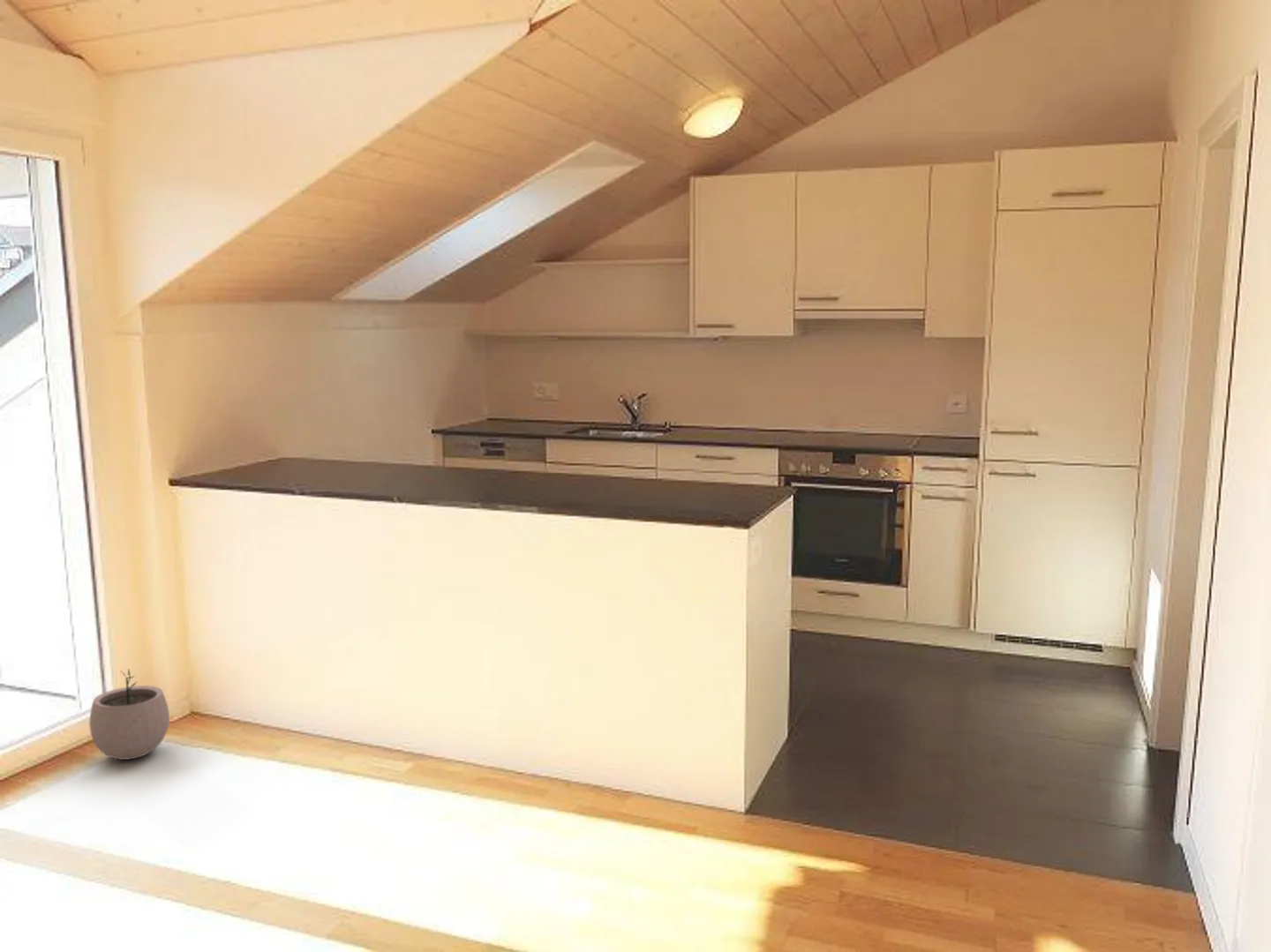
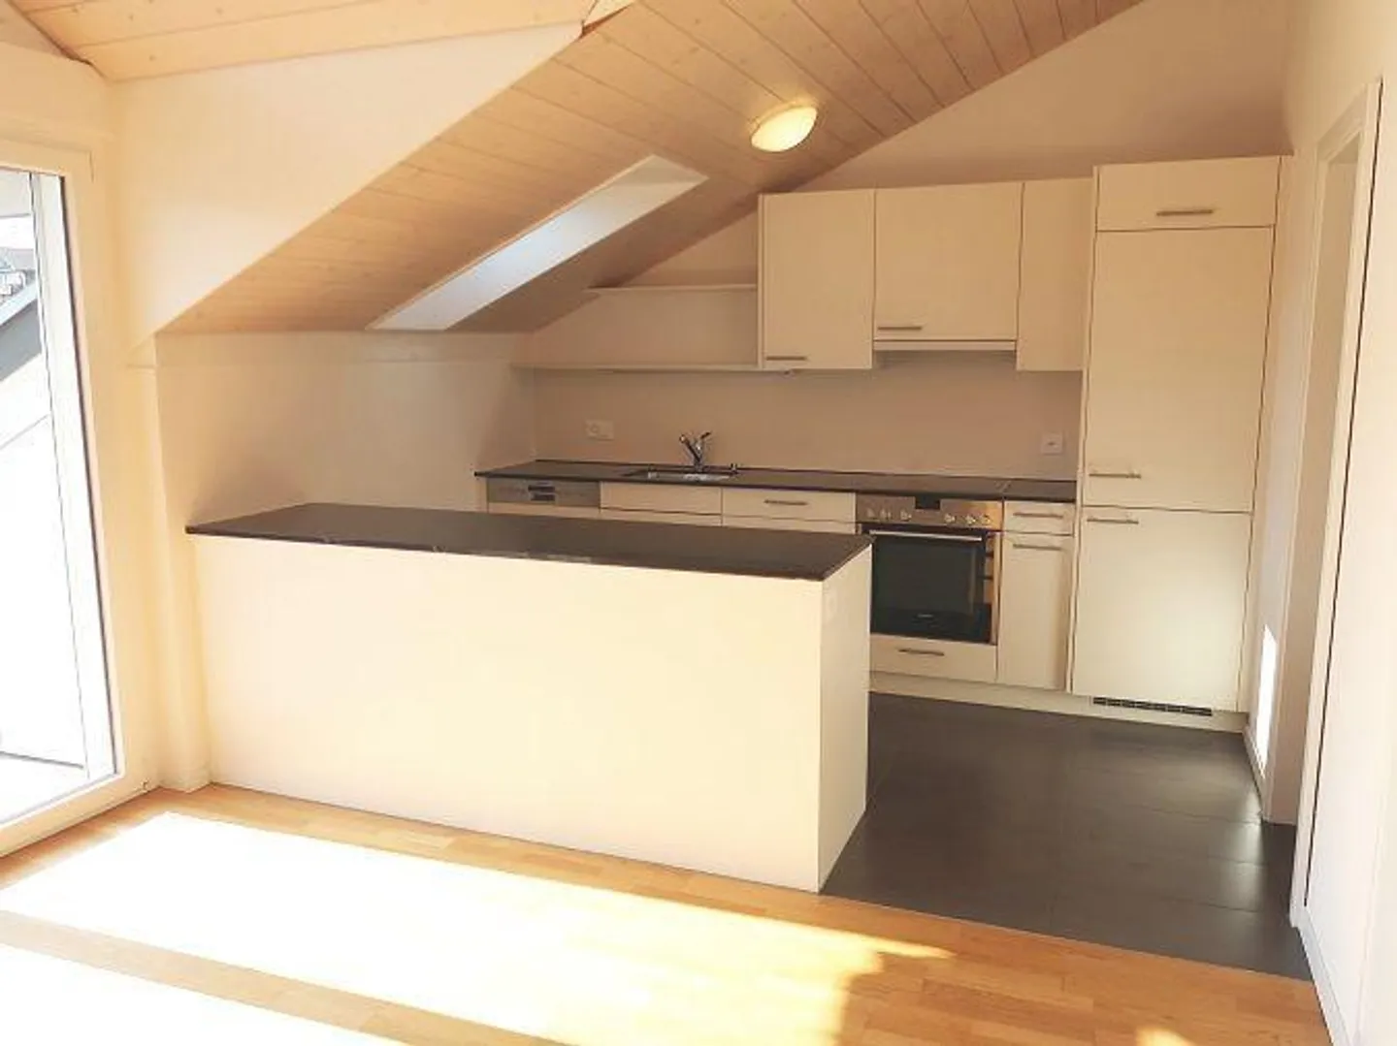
- plant pot (129, 712)
